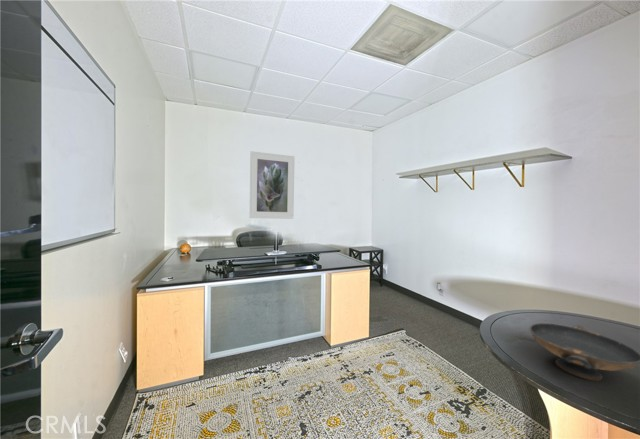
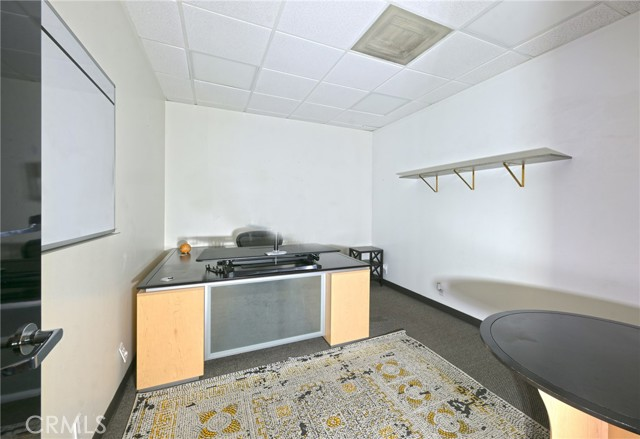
- decorative bowl (579, 354)
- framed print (272, 186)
